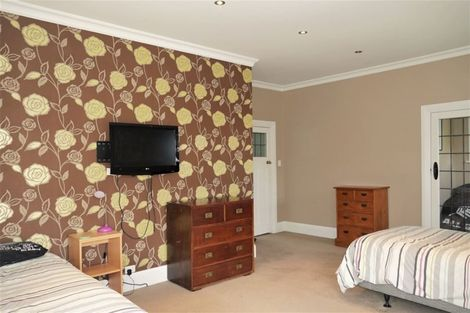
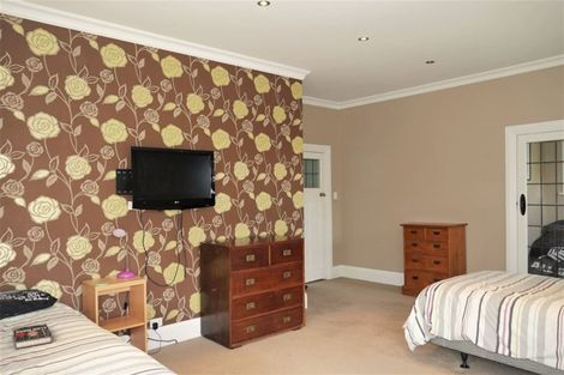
+ book (31, 335)
